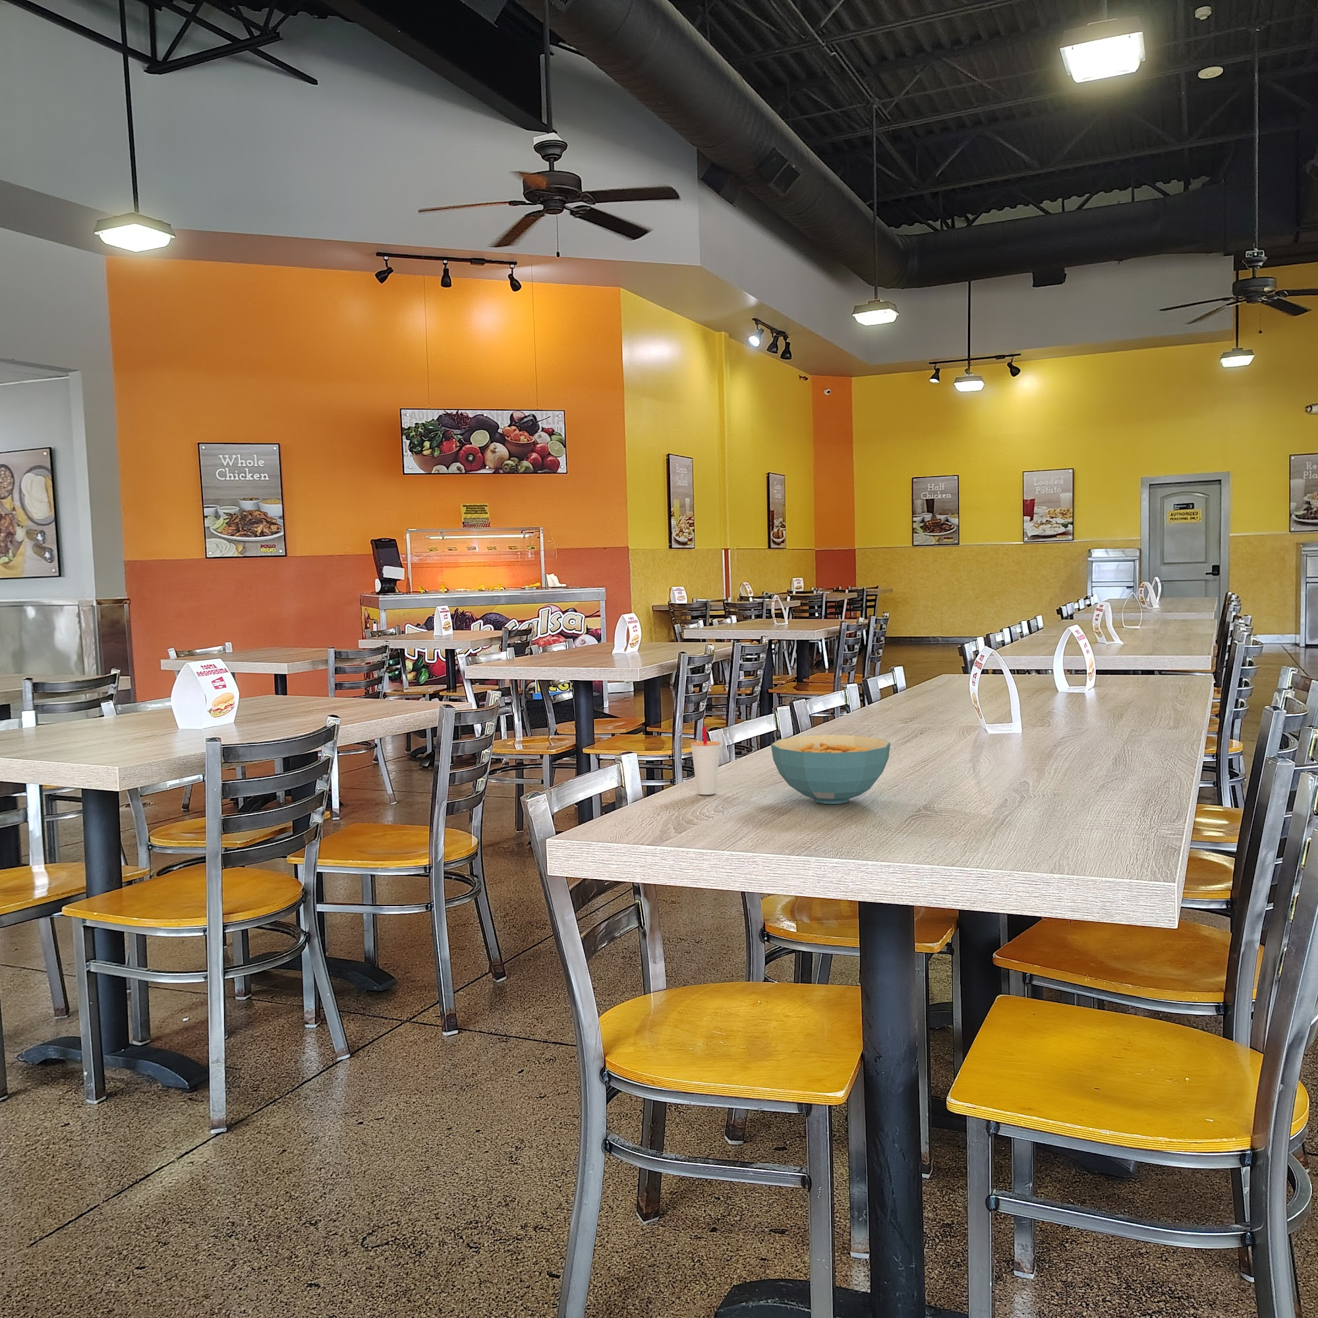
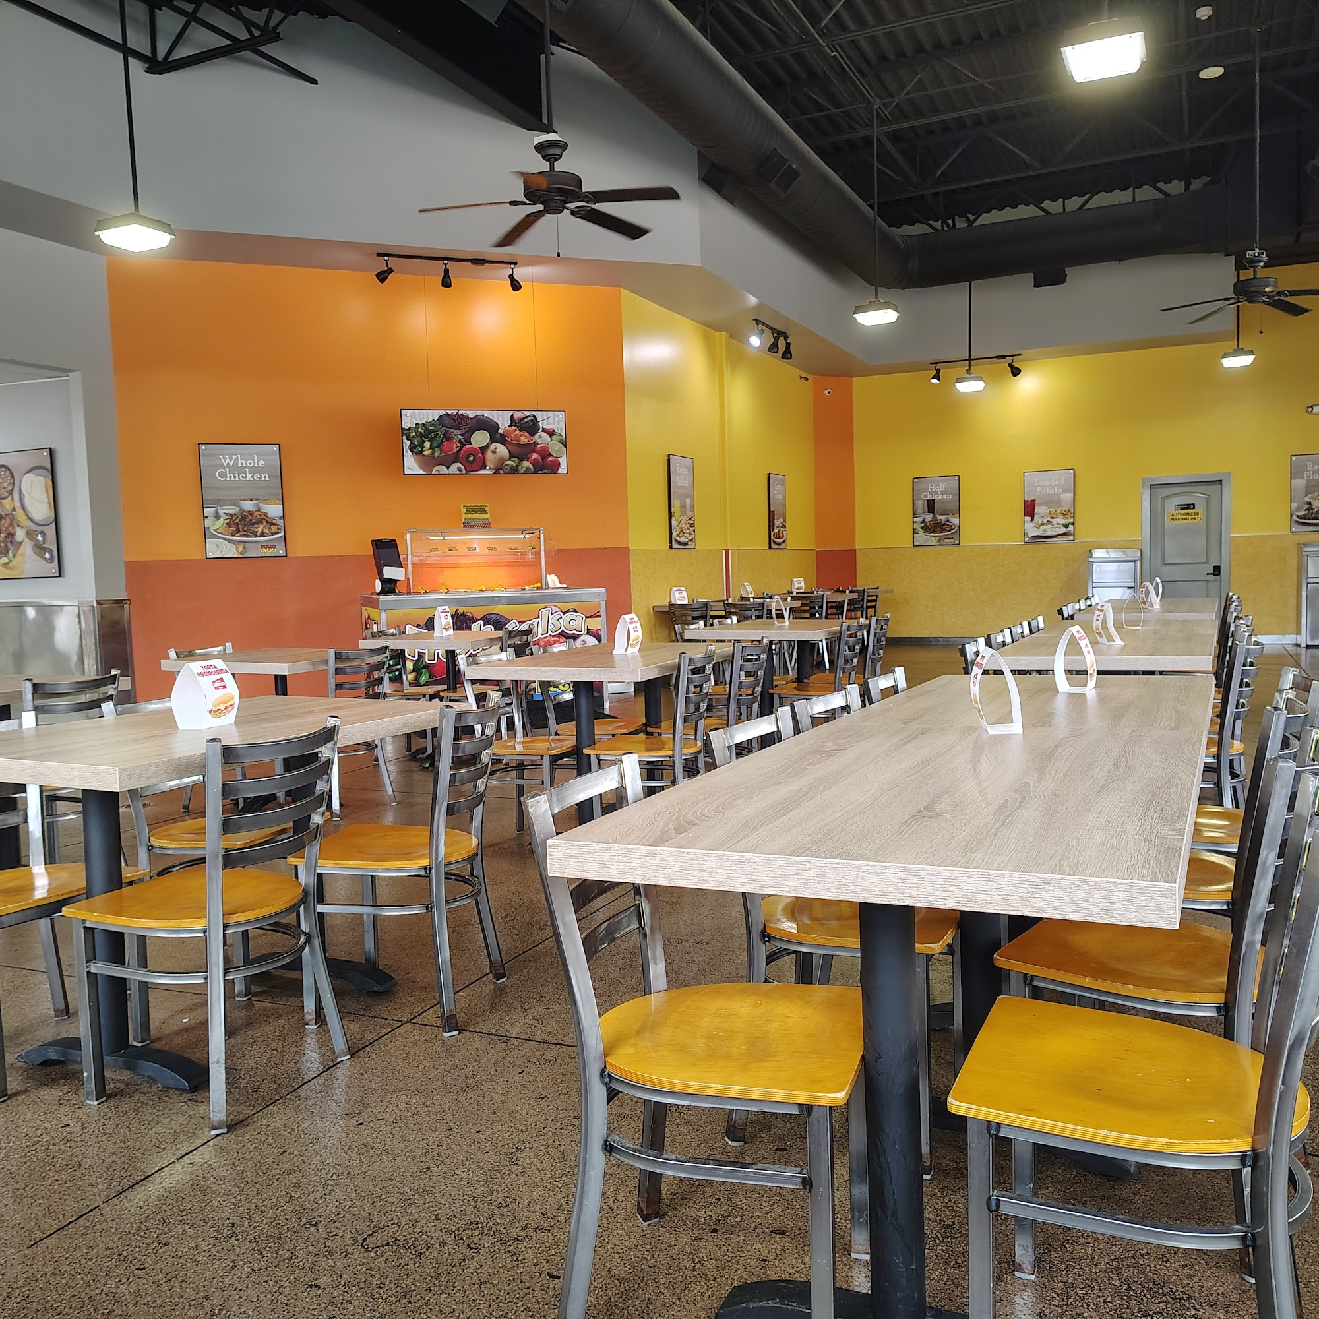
- cup (706, 759)
- cereal bowl (830, 771)
